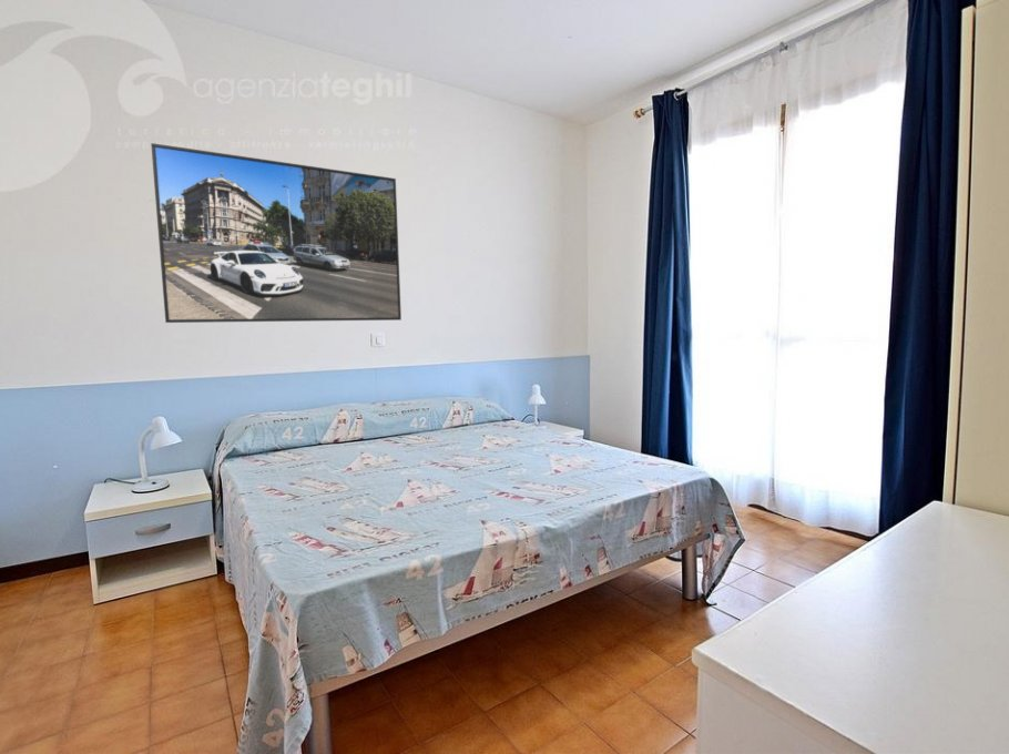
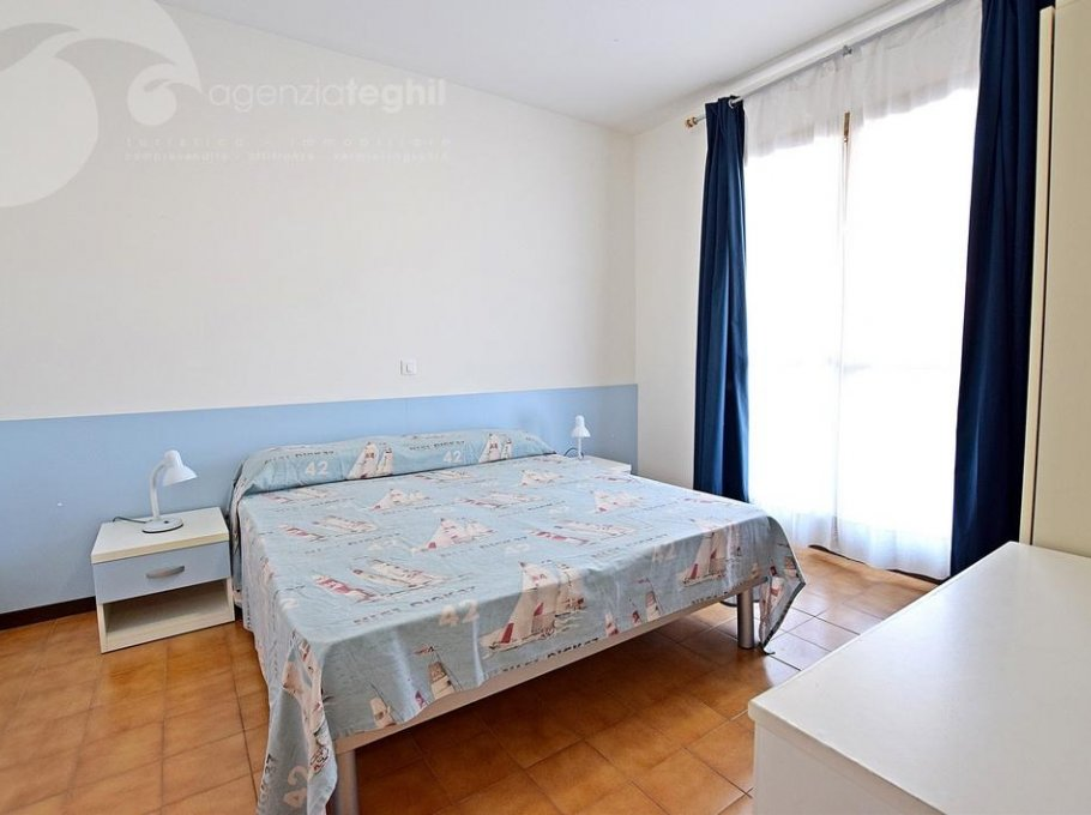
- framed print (292, 243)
